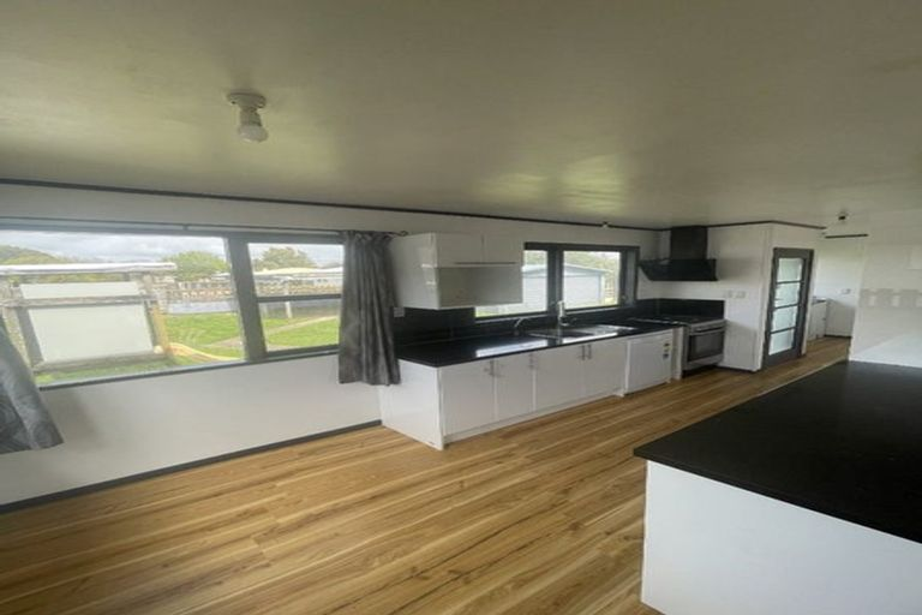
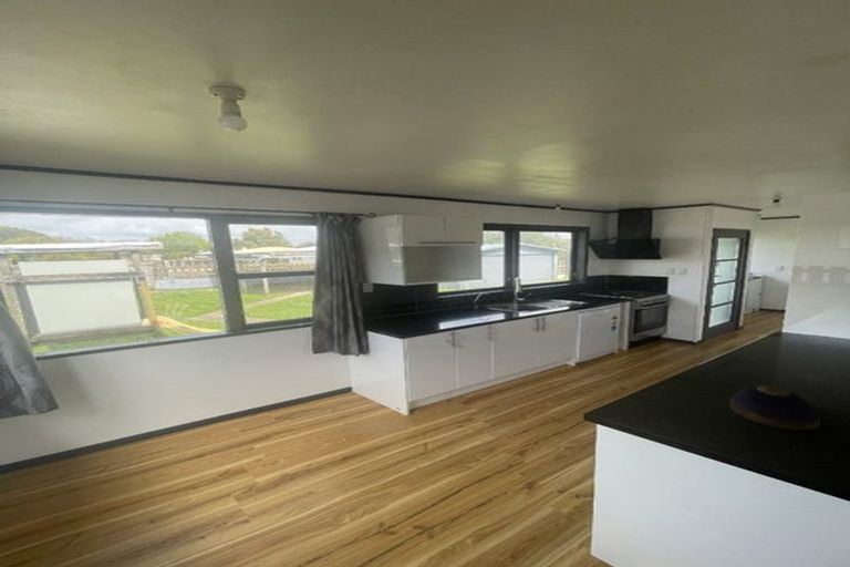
+ decorative bowl (773, 401)
